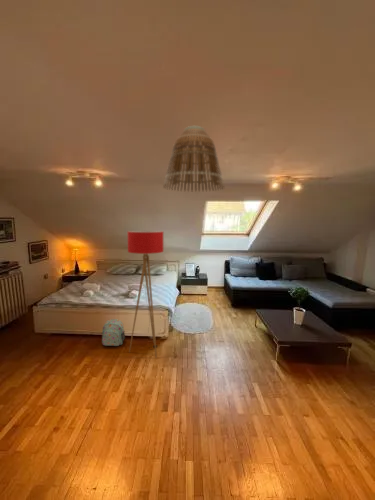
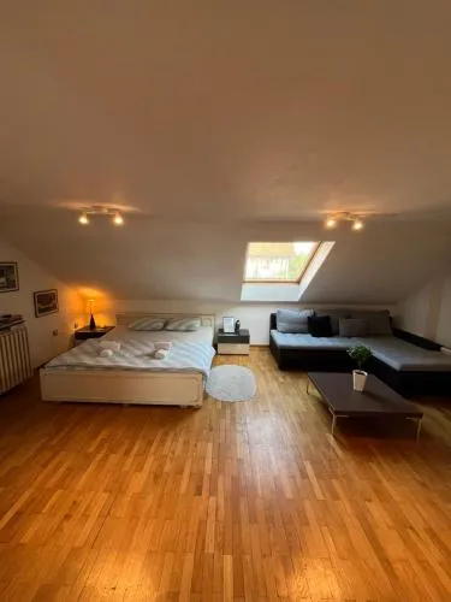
- floor lamp (147, 292)
- backpack (112, 332)
- lamp shade (193, 158)
